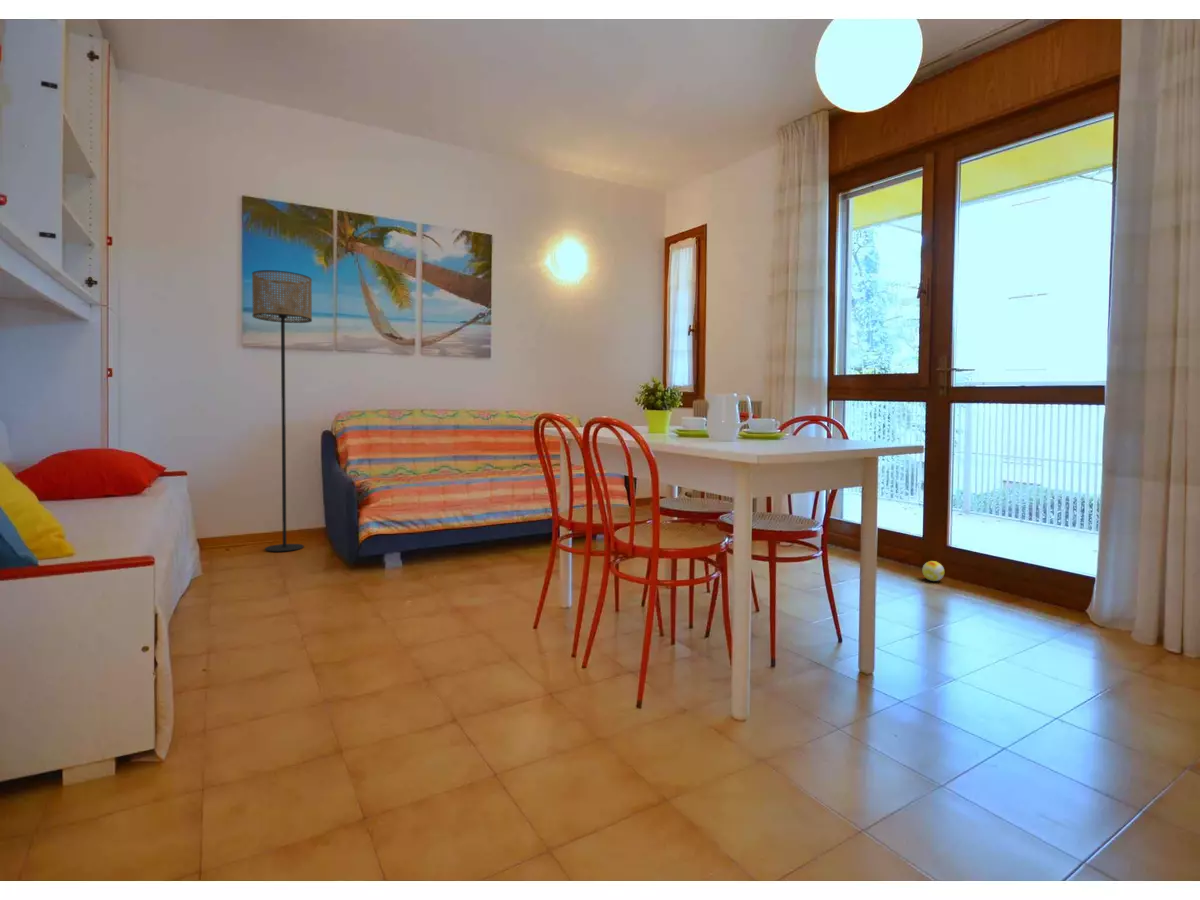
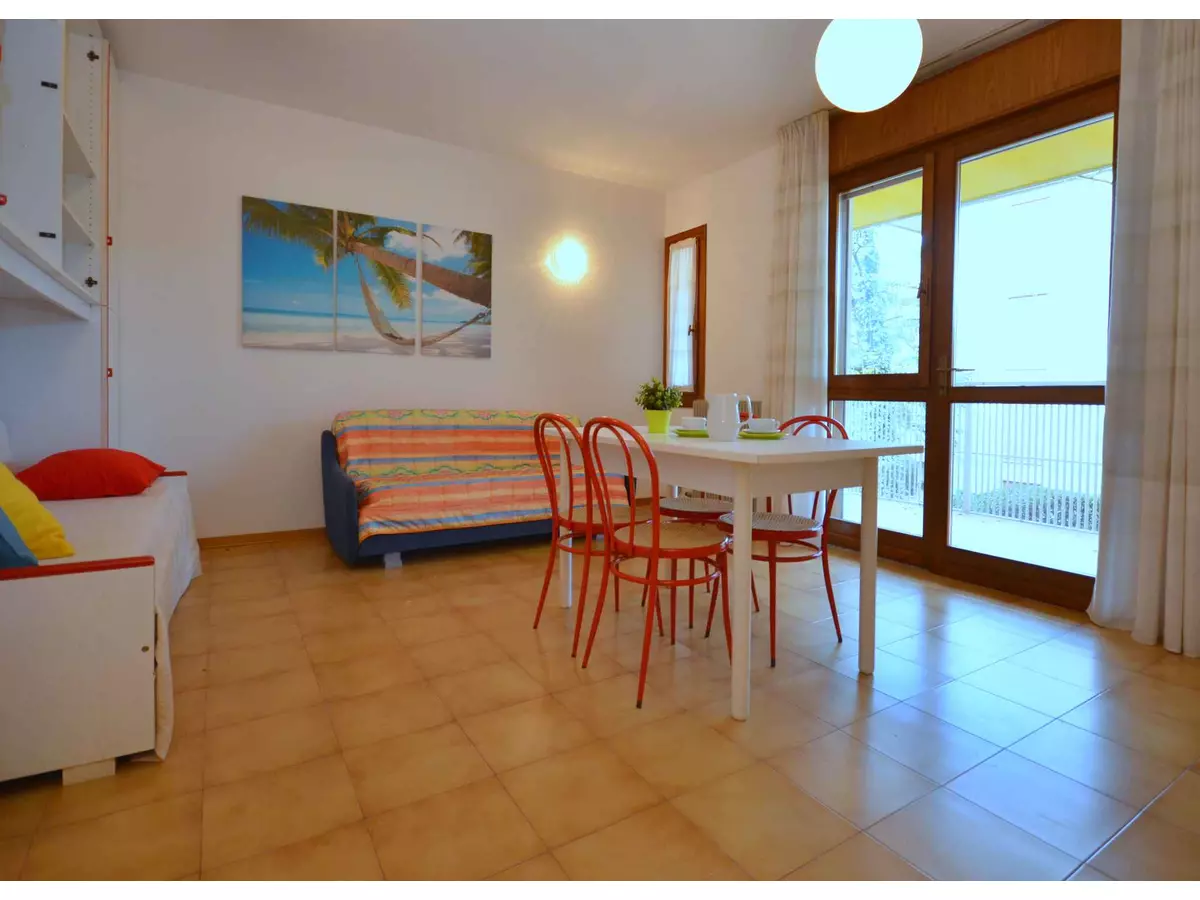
- decorative ball (933, 570)
- floor lamp (283, 413)
